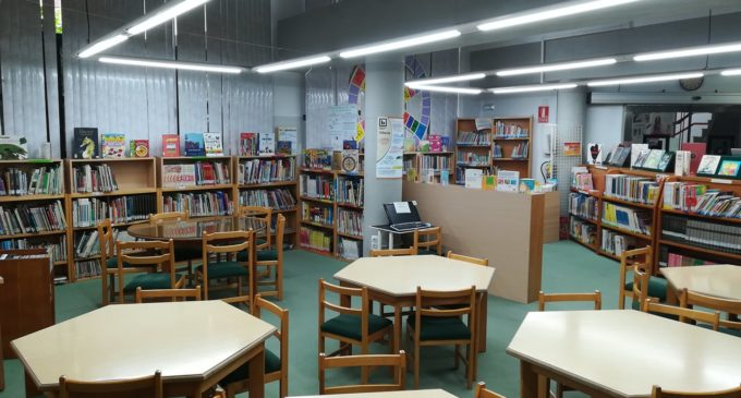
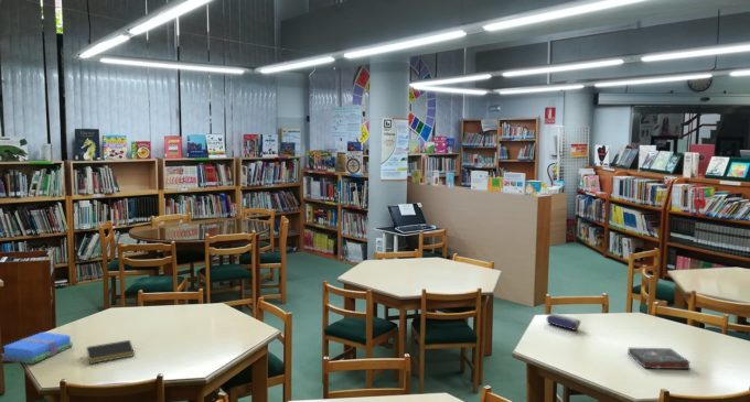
+ book (657, 357)
+ books (38, 347)
+ notepad (110, 350)
+ pencil case (562, 320)
